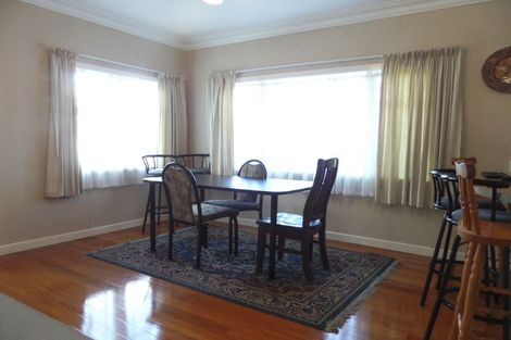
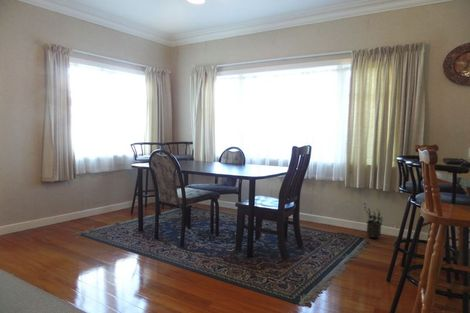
+ potted plant (373, 221)
